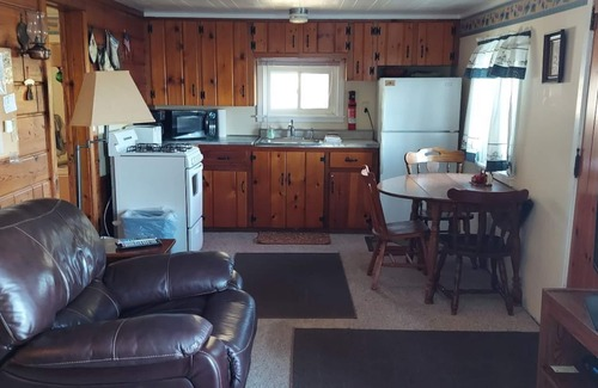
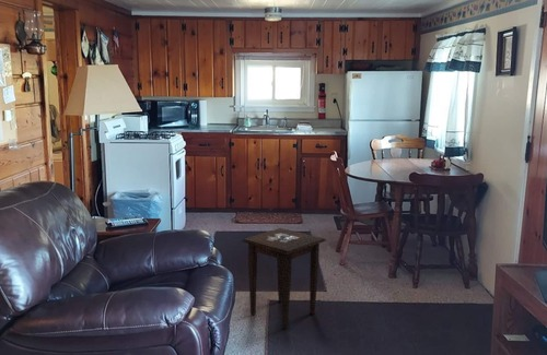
+ side table (283, 275)
